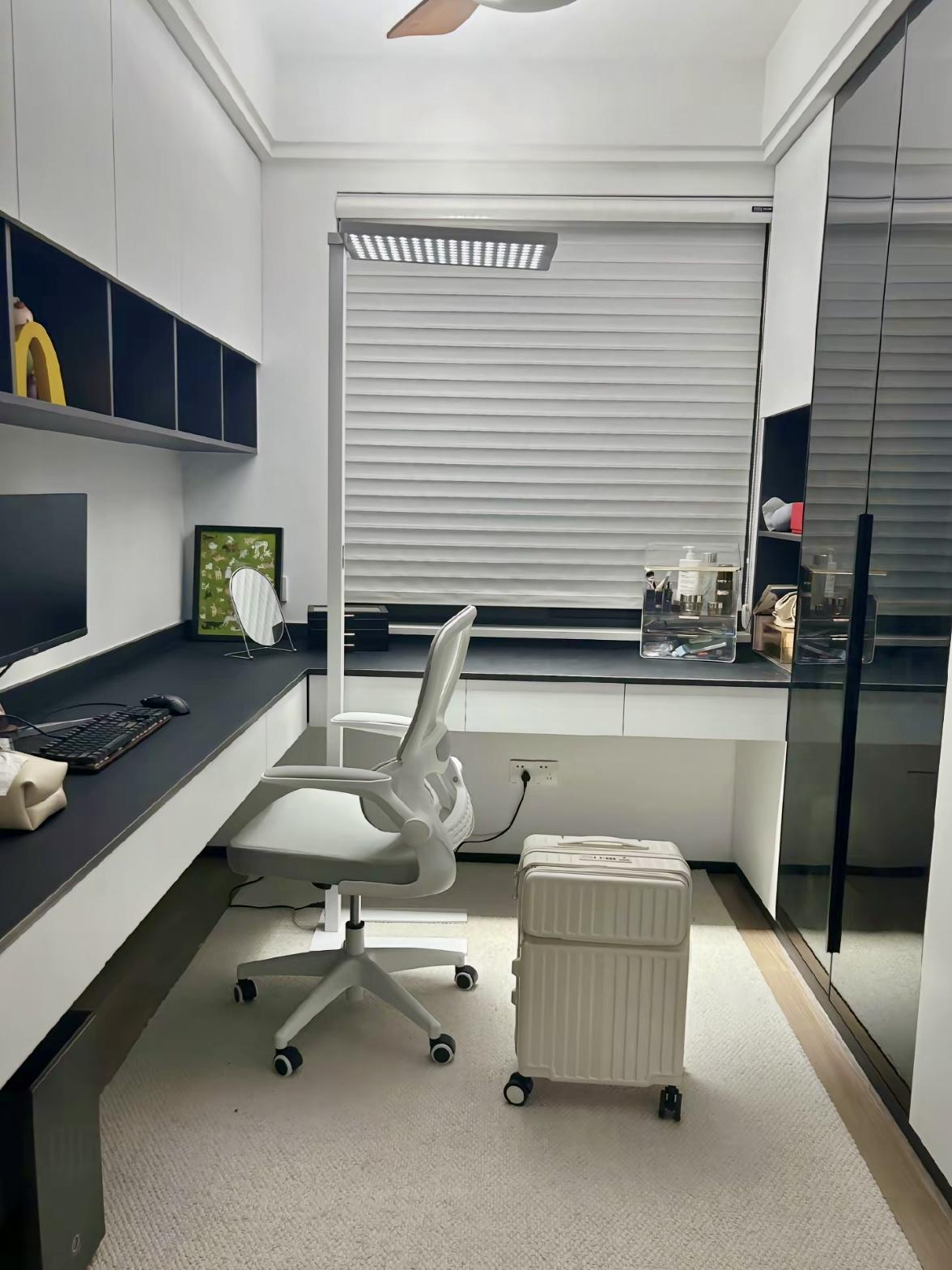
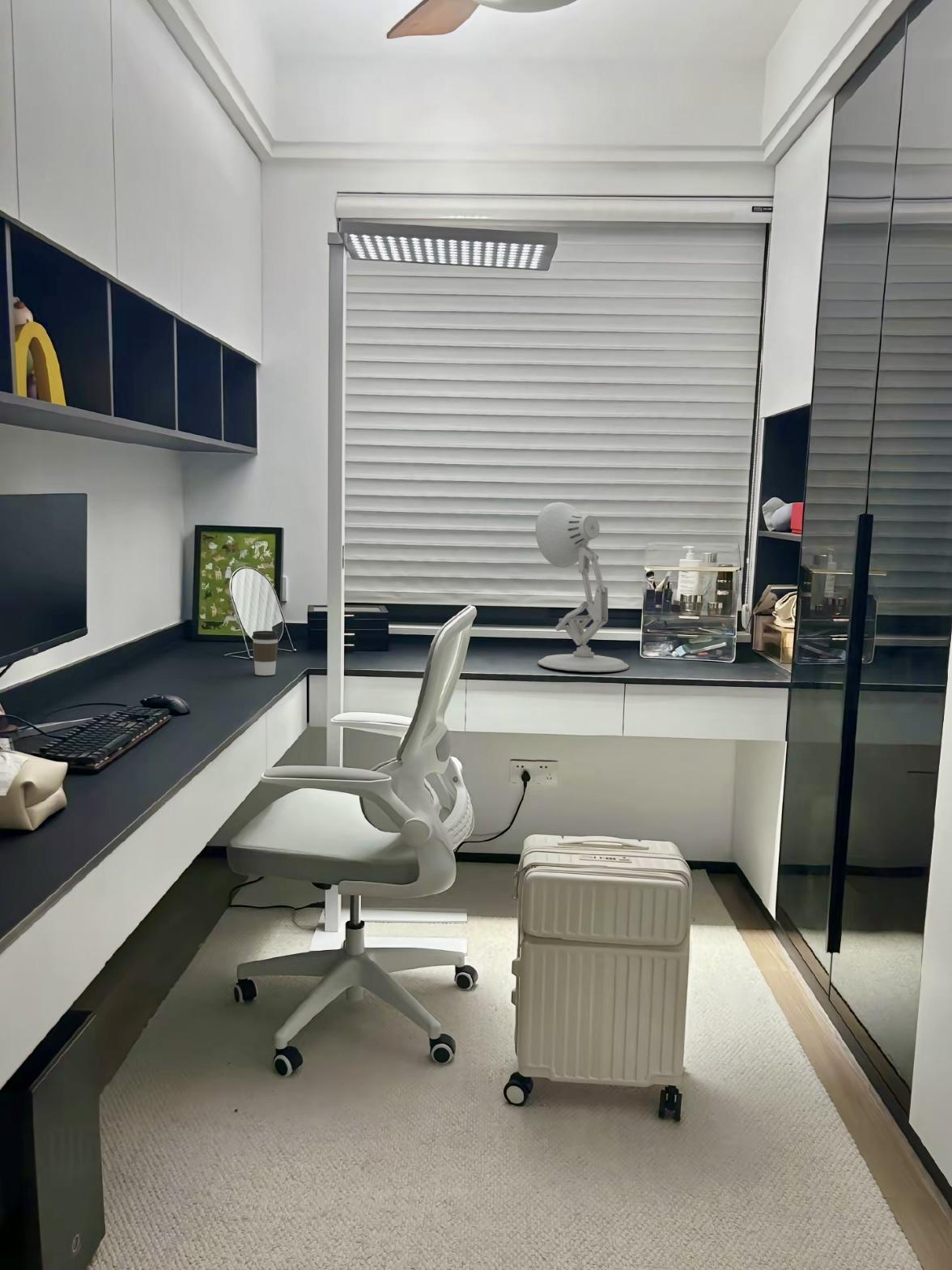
+ desk lamp (584, 584)
+ coffee cup (265, 653)
